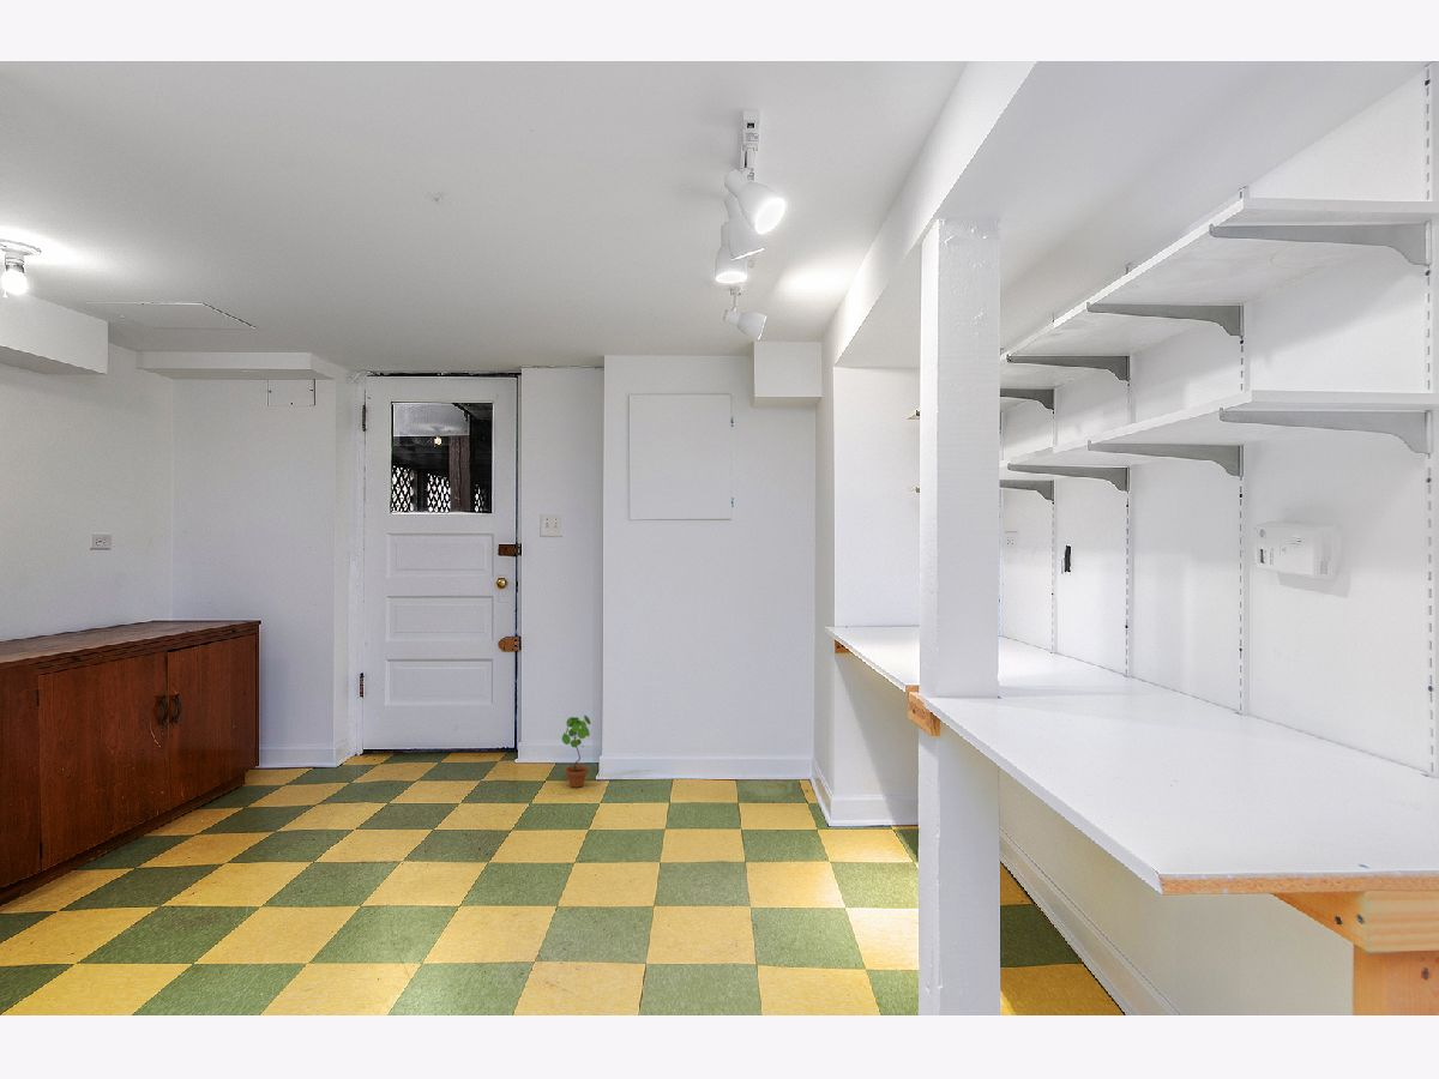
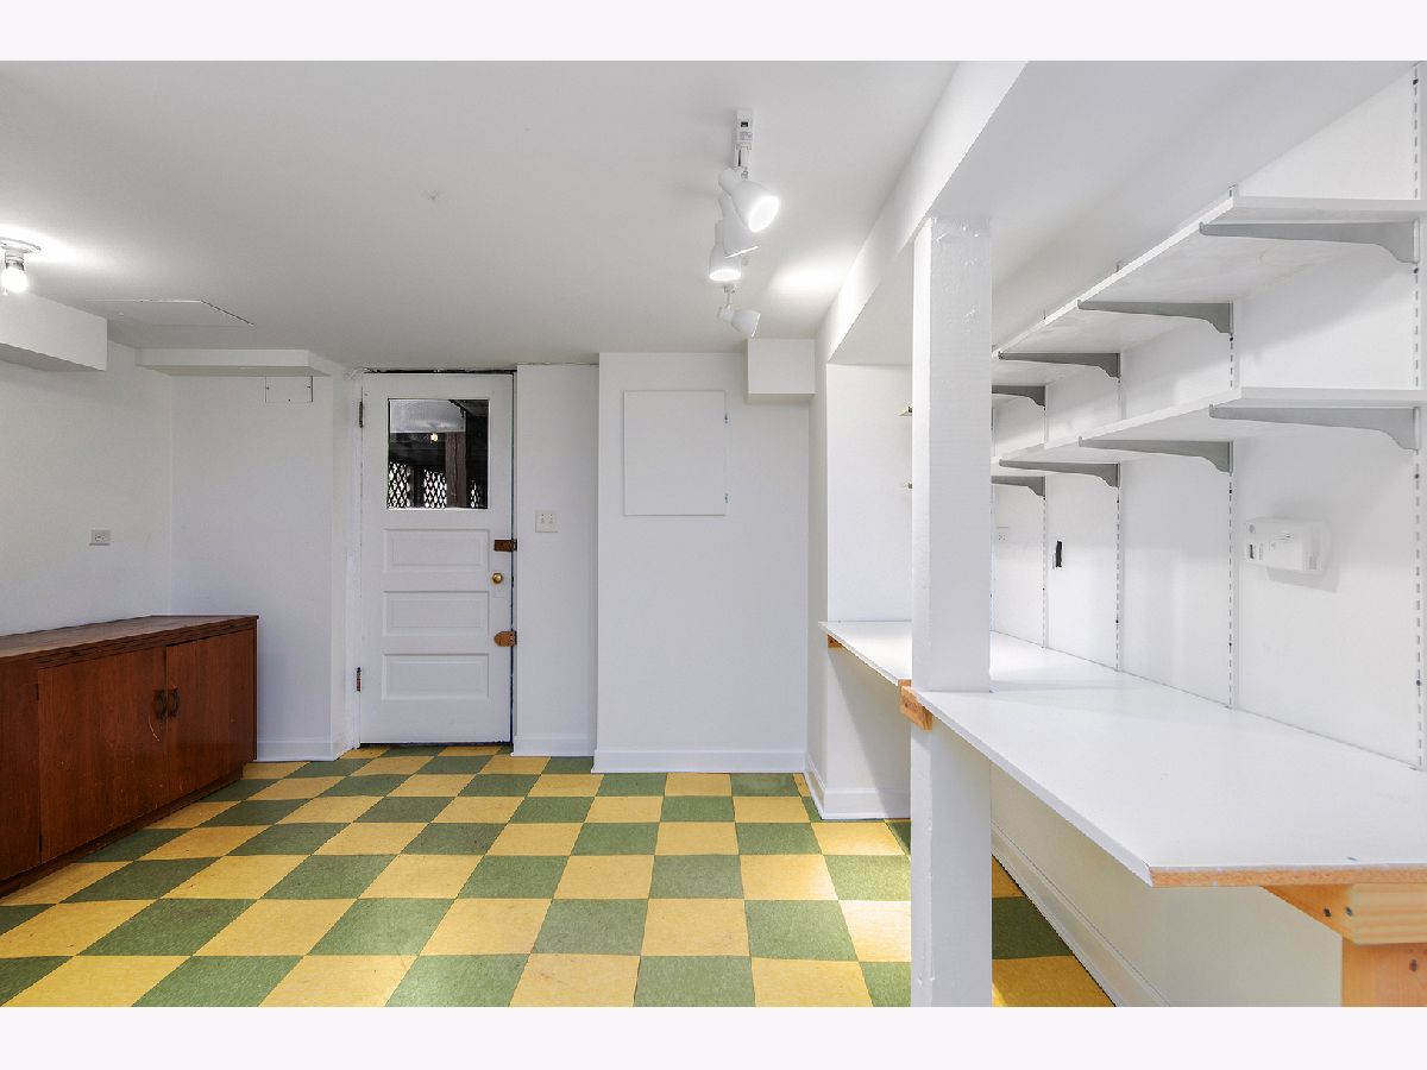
- potted plant (577, 749)
